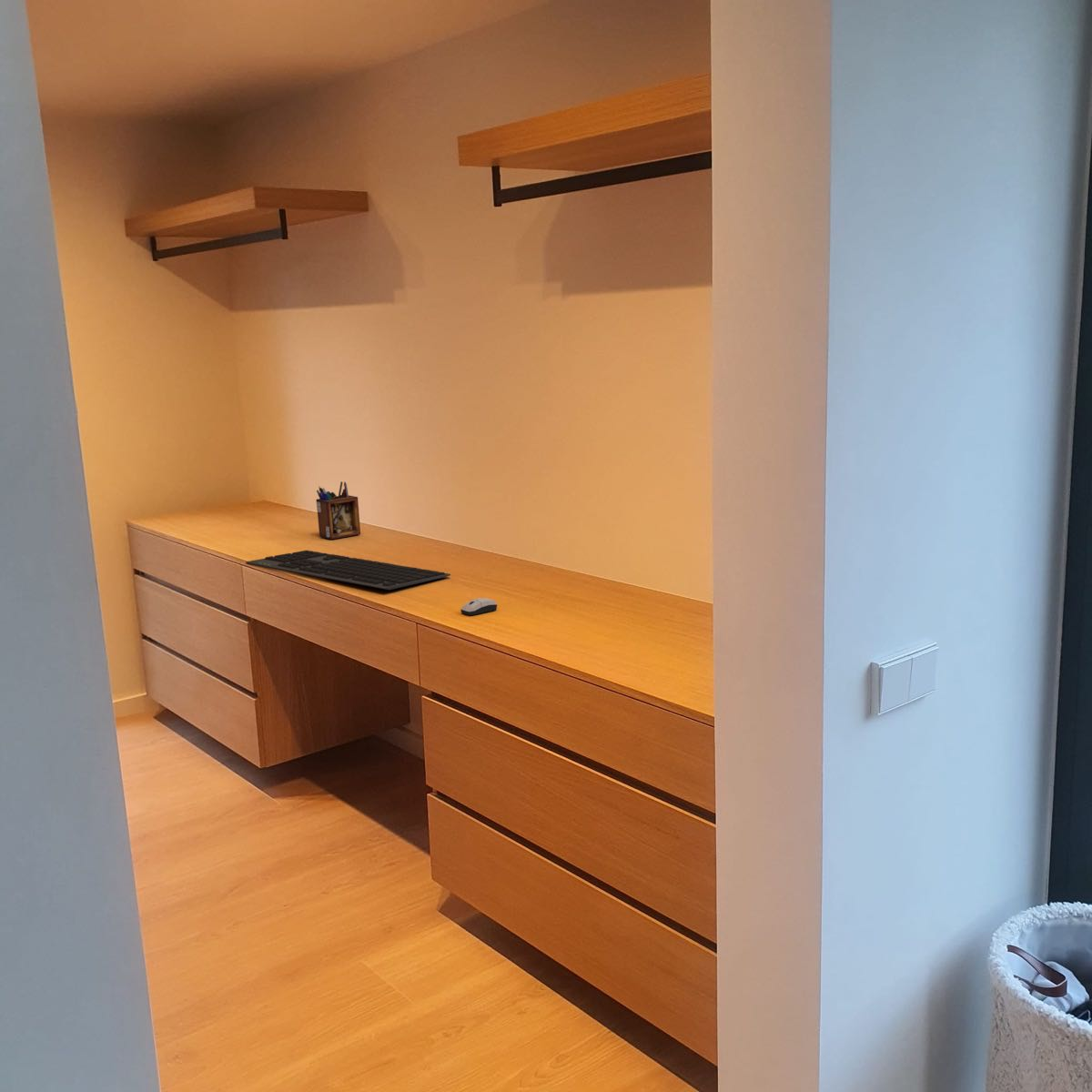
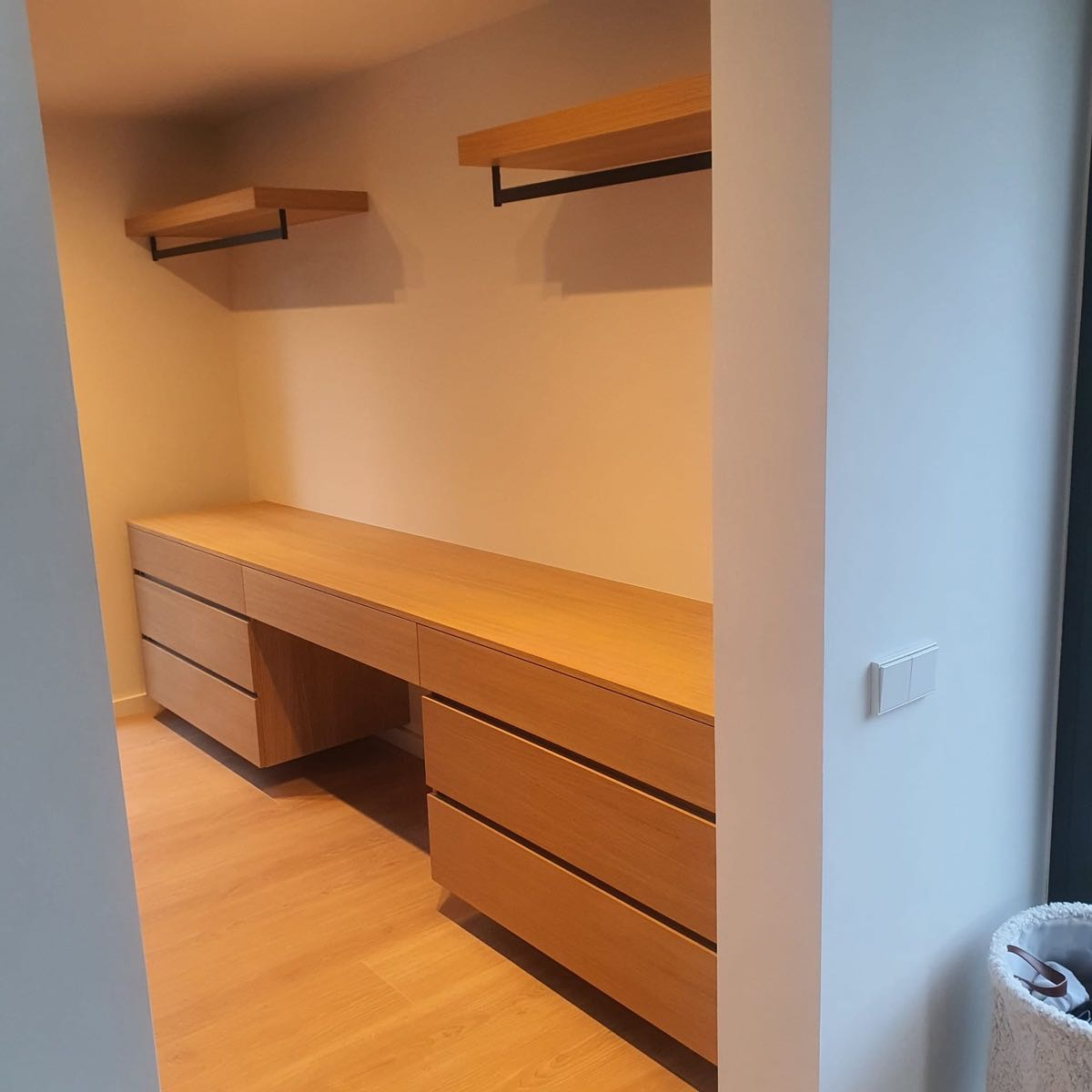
- computer mouse (479, 605)
- keyboard (343, 567)
- desk organizer (338, 510)
